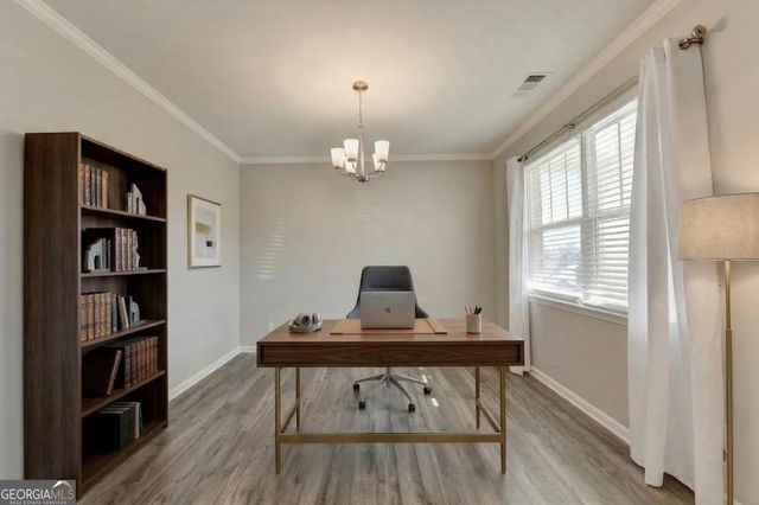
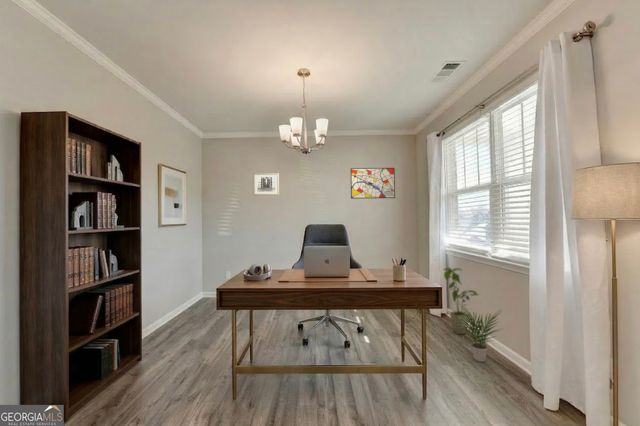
+ potted plant (478, 332)
+ wall art (372, 183)
+ house plant (457, 301)
+ wall art (266, 184)
